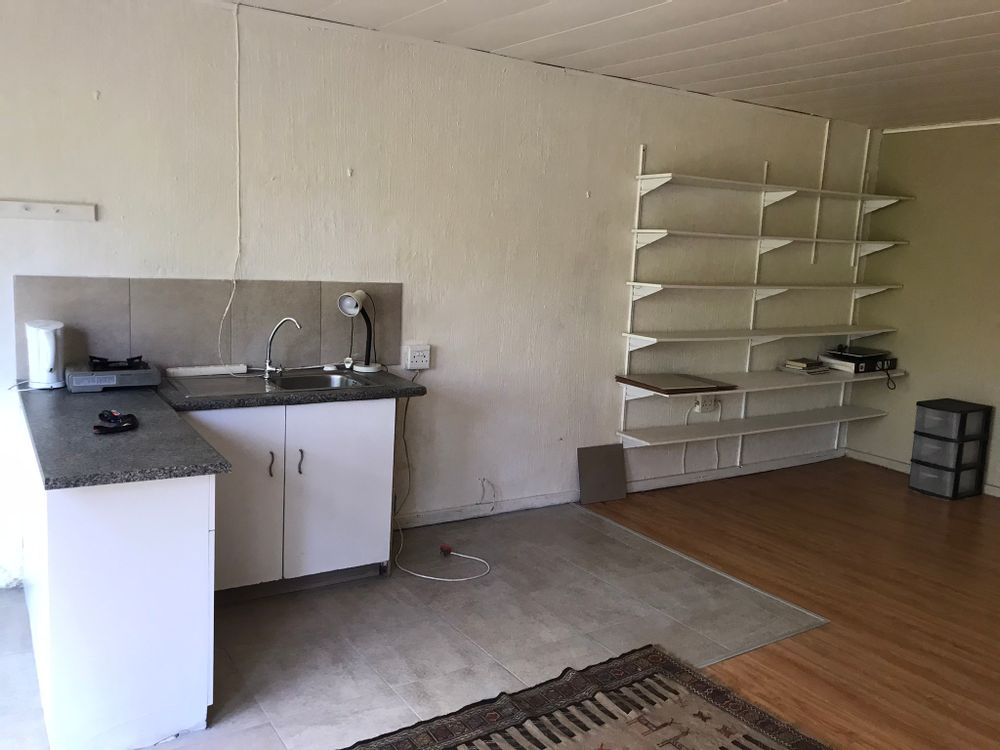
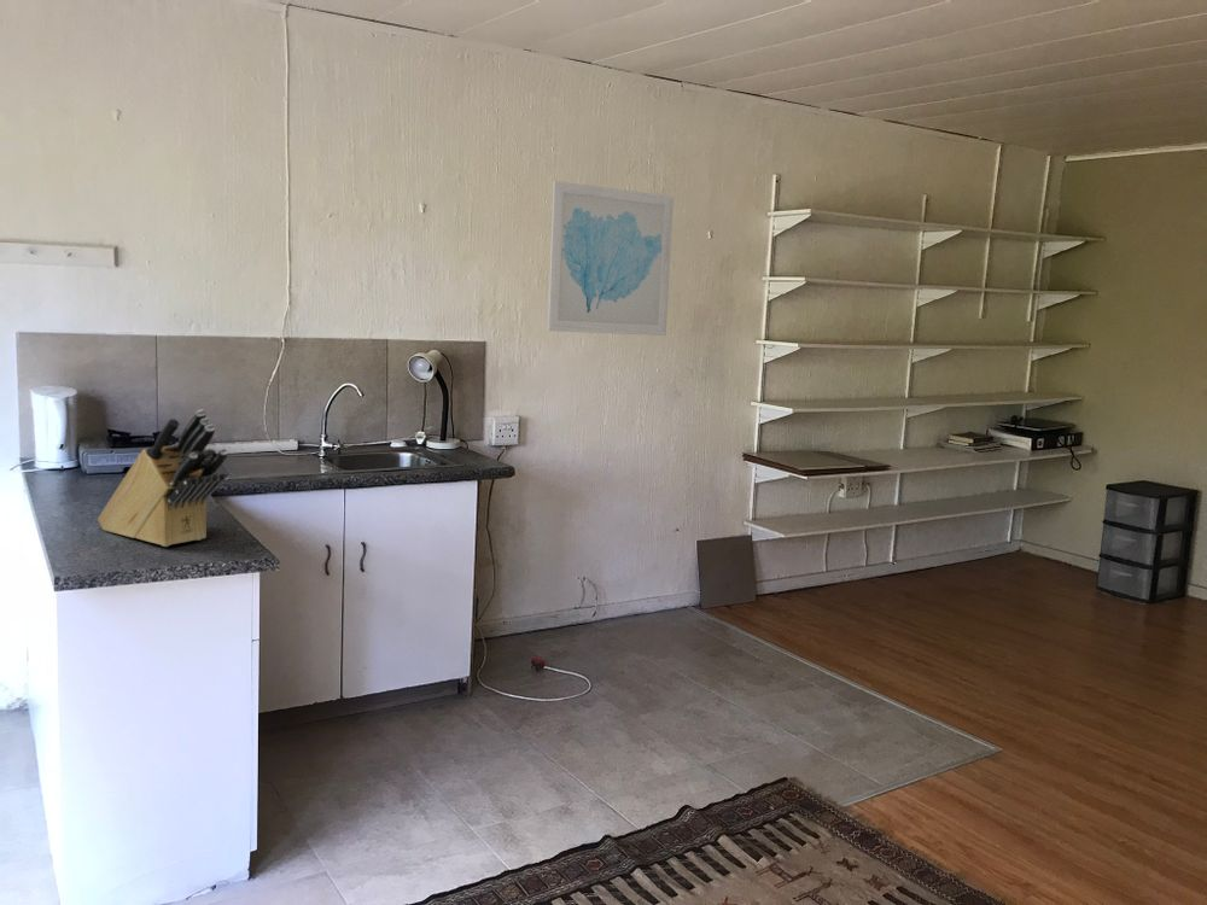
+ knife block (162, 473)
+ wall art (612, 262)
